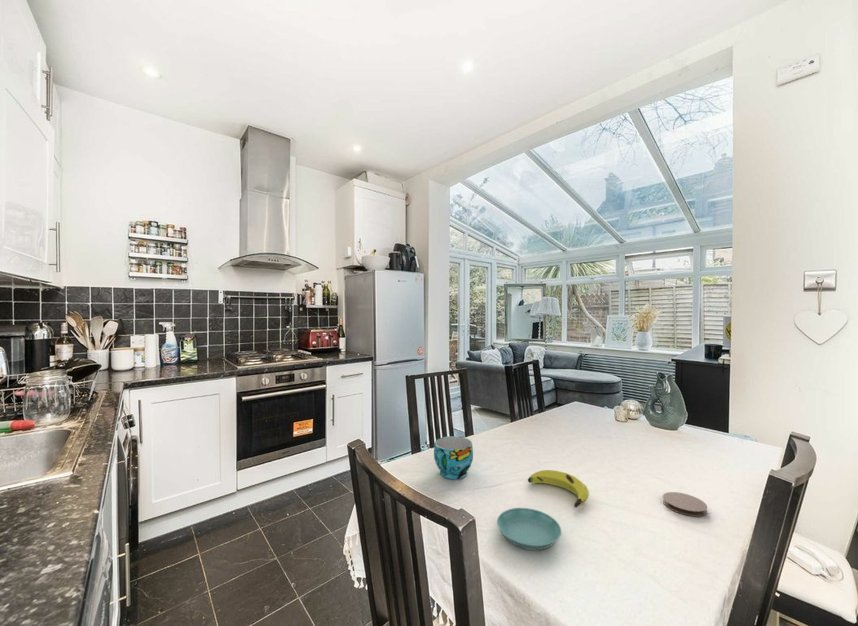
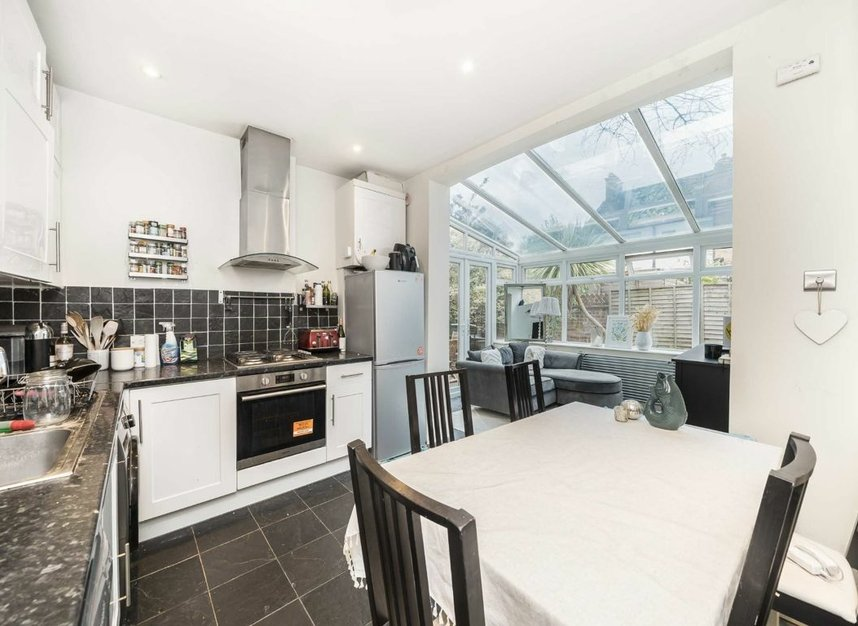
- saucer (528, 530)
- coaster (684, 503)
- banana (556, 485)
- cup (452, 457)
